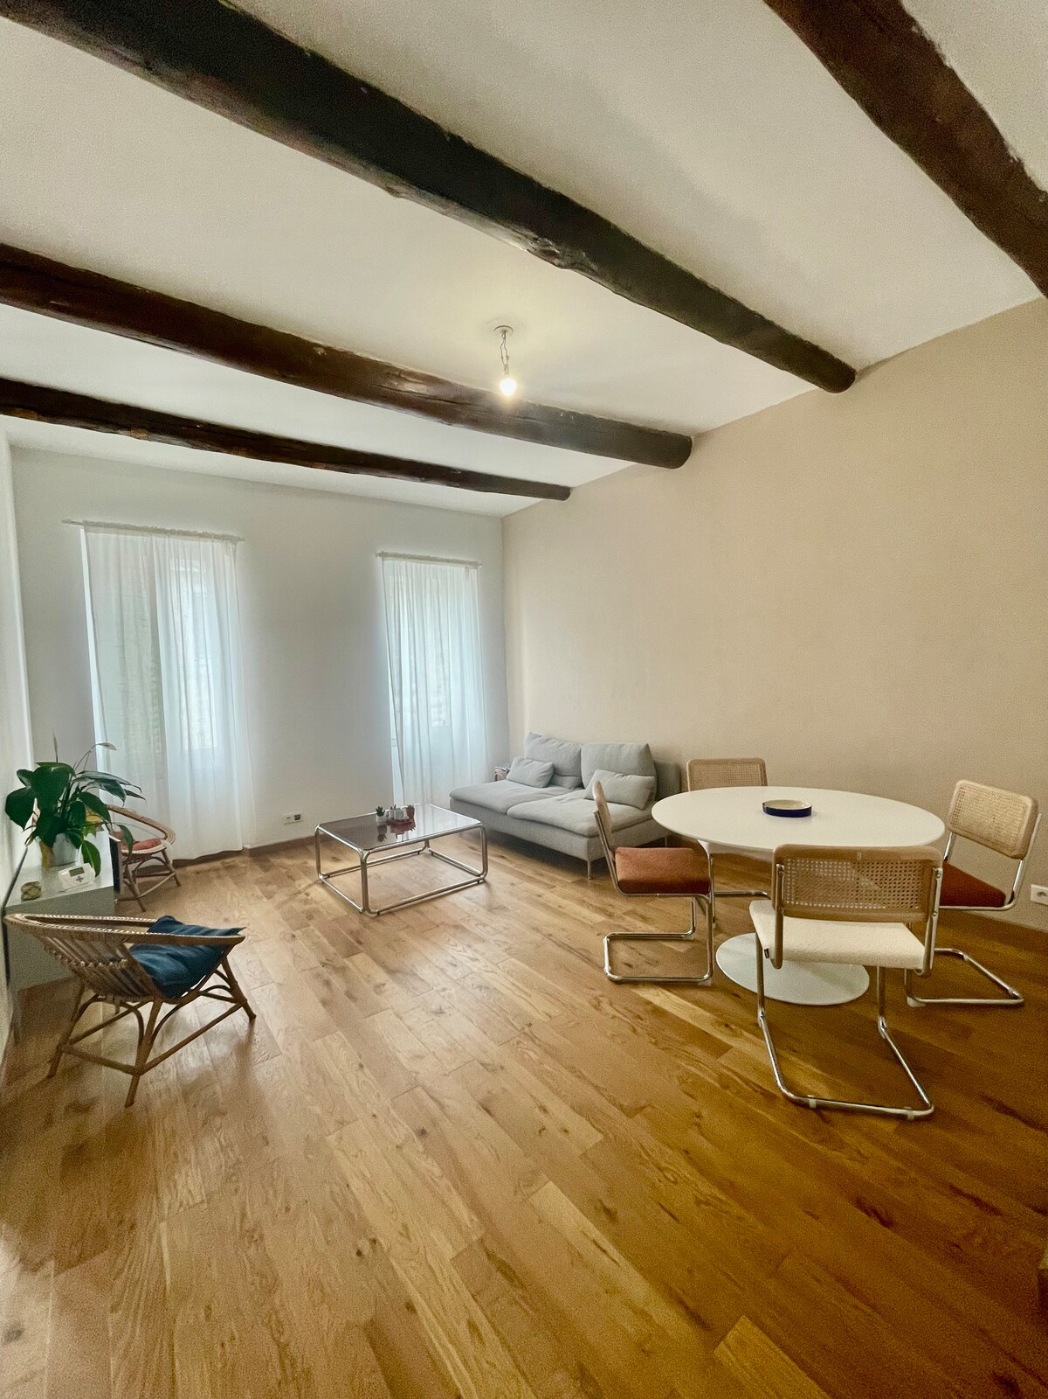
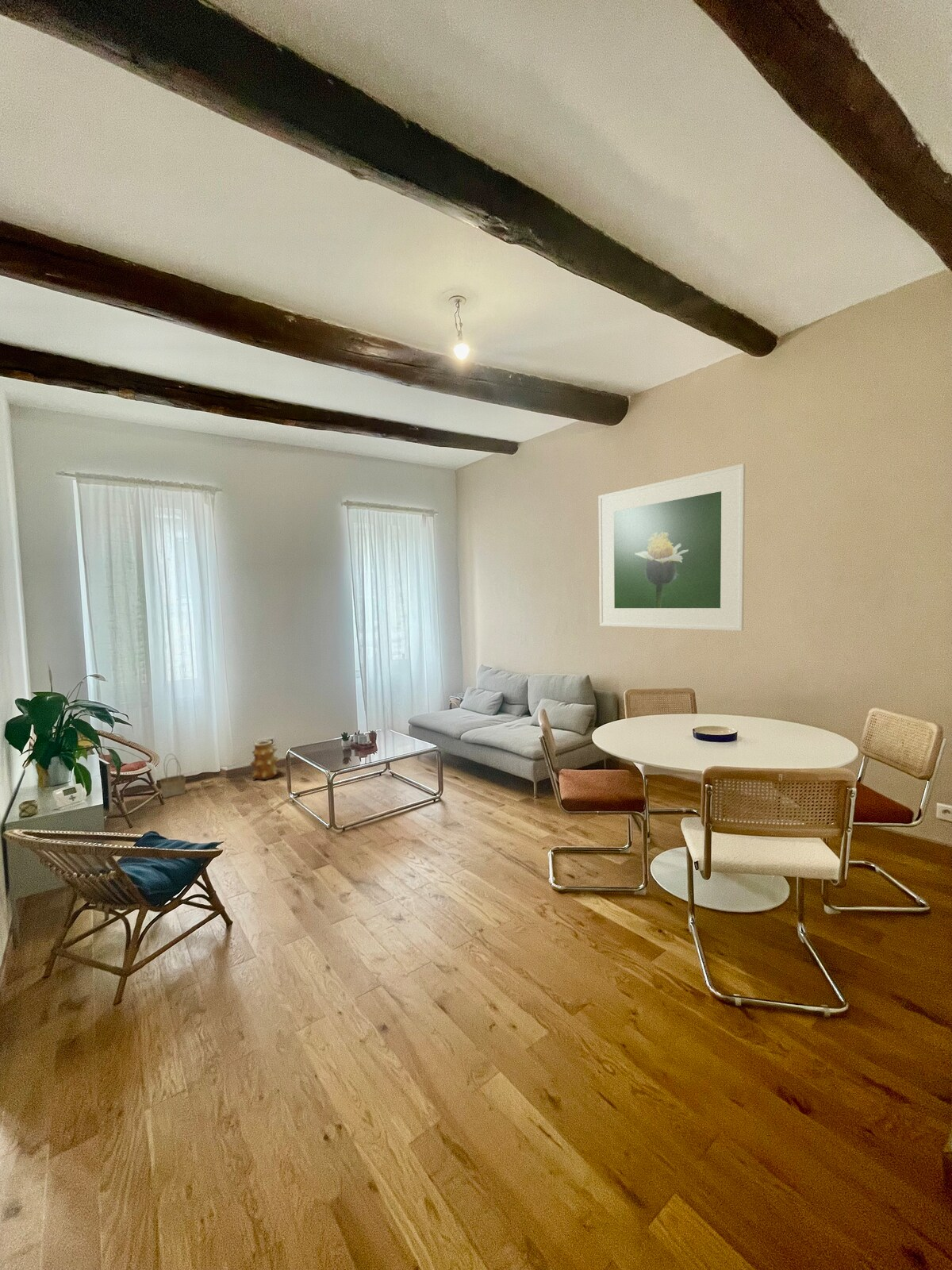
+ basket (172, 776)
+ vase (264, 759)
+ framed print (662, 556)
